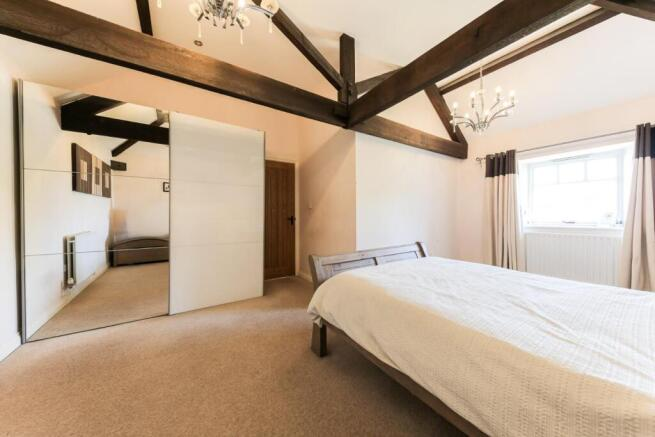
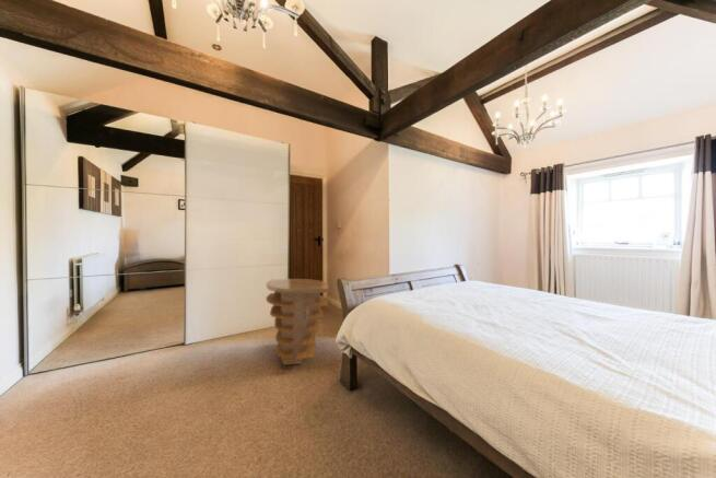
+ side table (296, 319)
